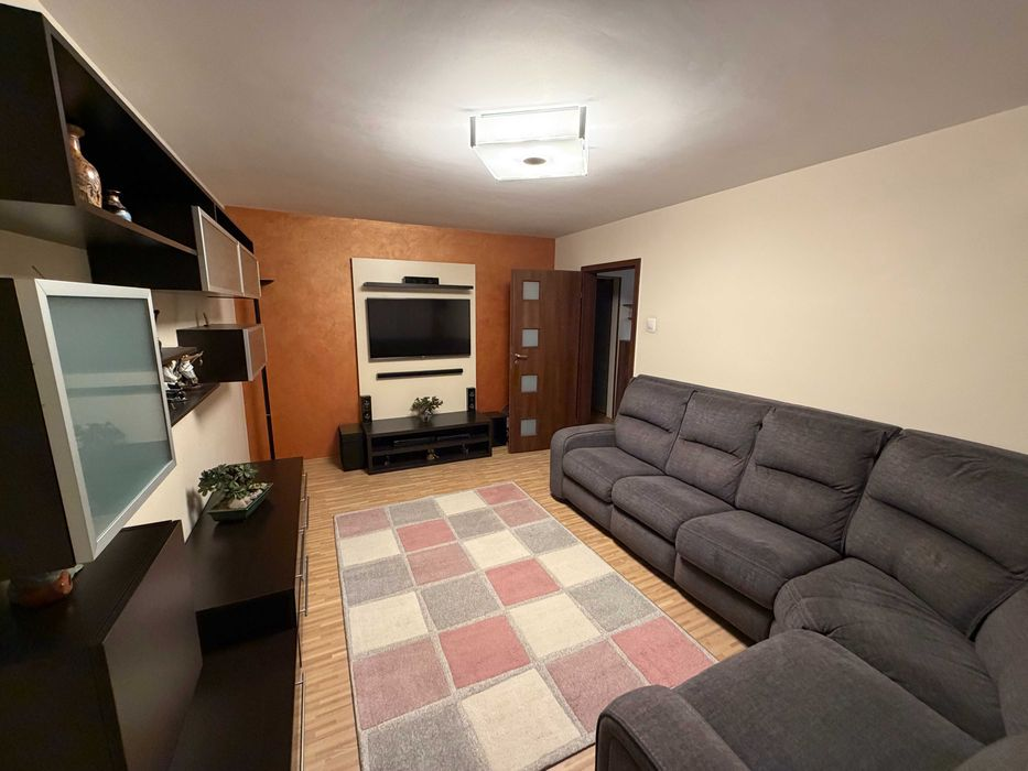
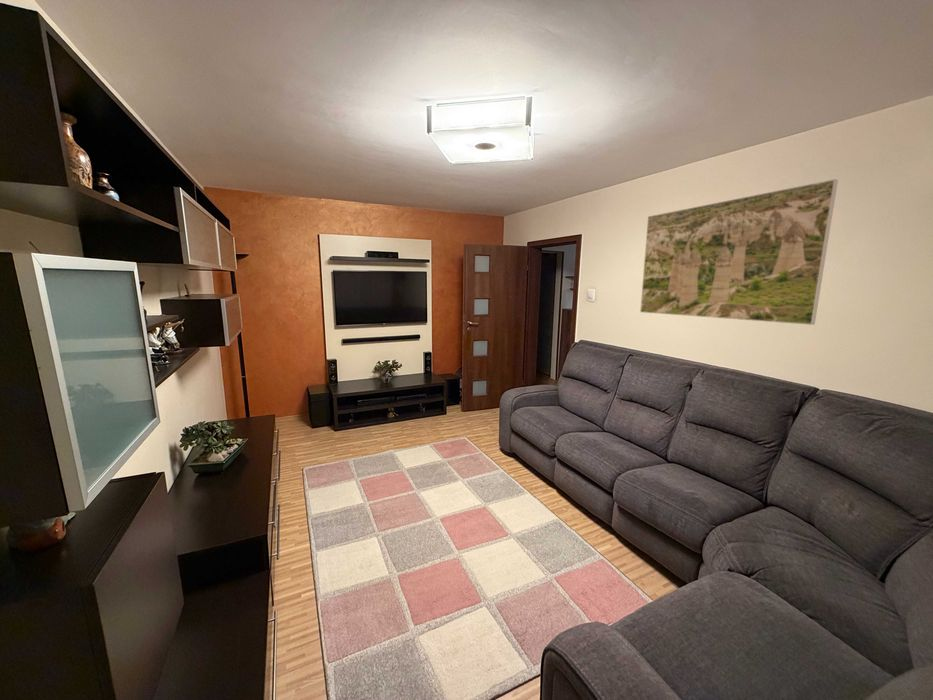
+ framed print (716, 261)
